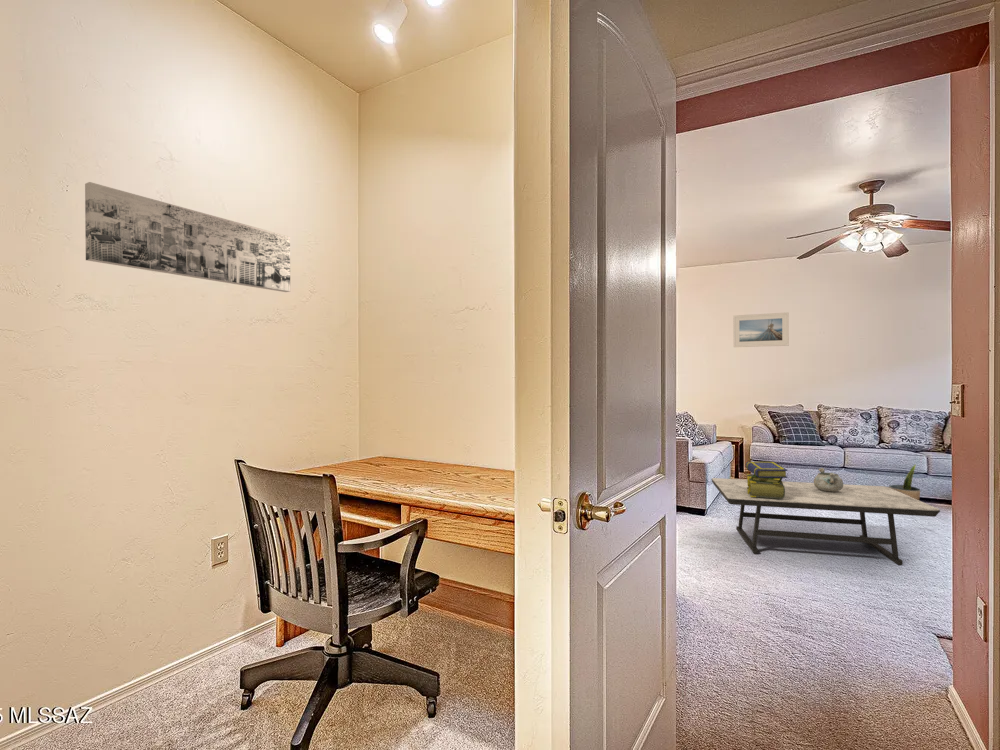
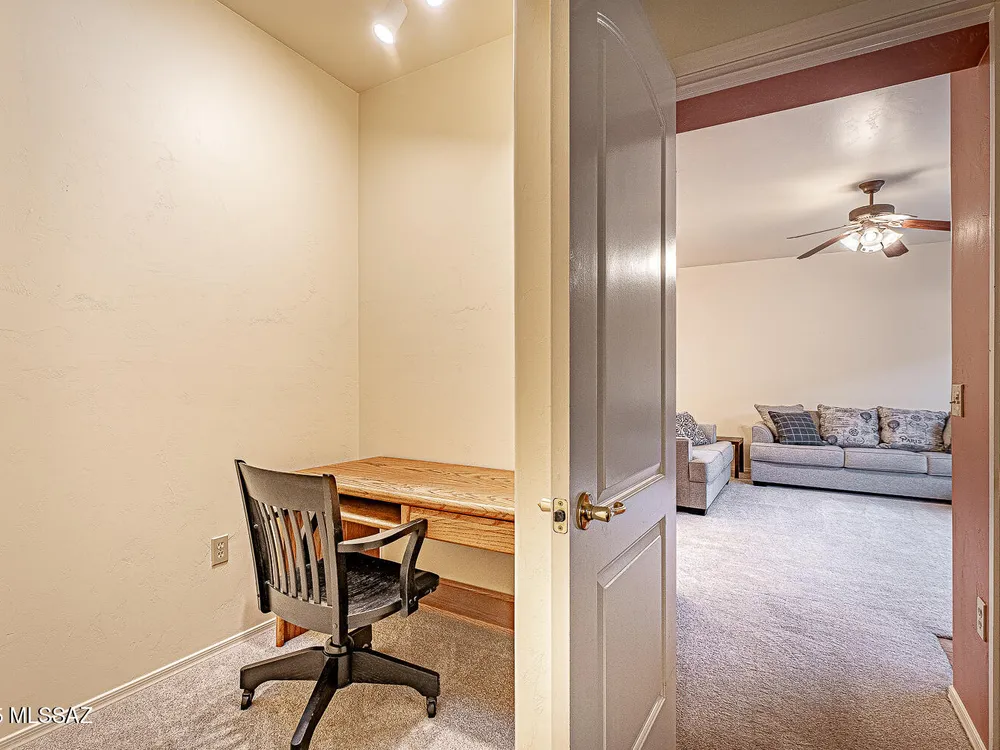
- stack of books (766, 479)
- coffee table (811, 519)
- wall art (204, 246)
- decorative bowl (828, 479)
- potted plant (904, 486)
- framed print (760, 330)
